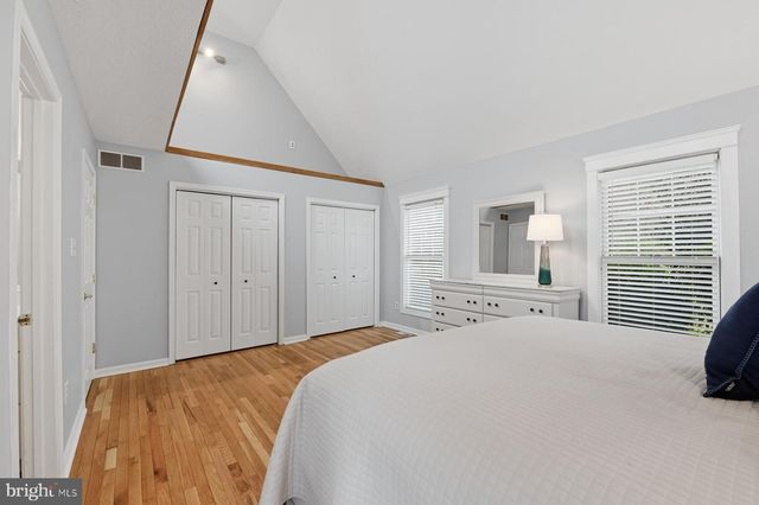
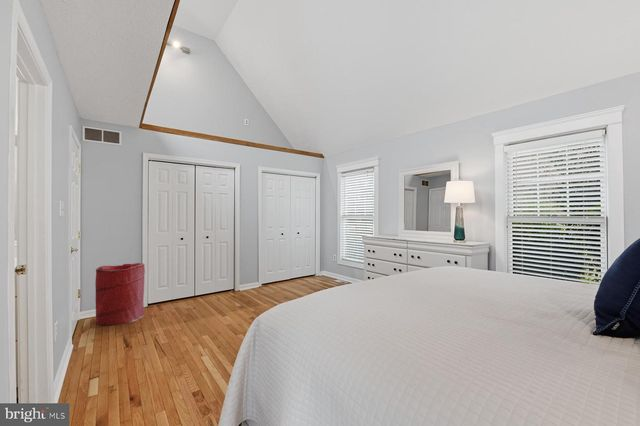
+ laundry hamper (121, 291)
